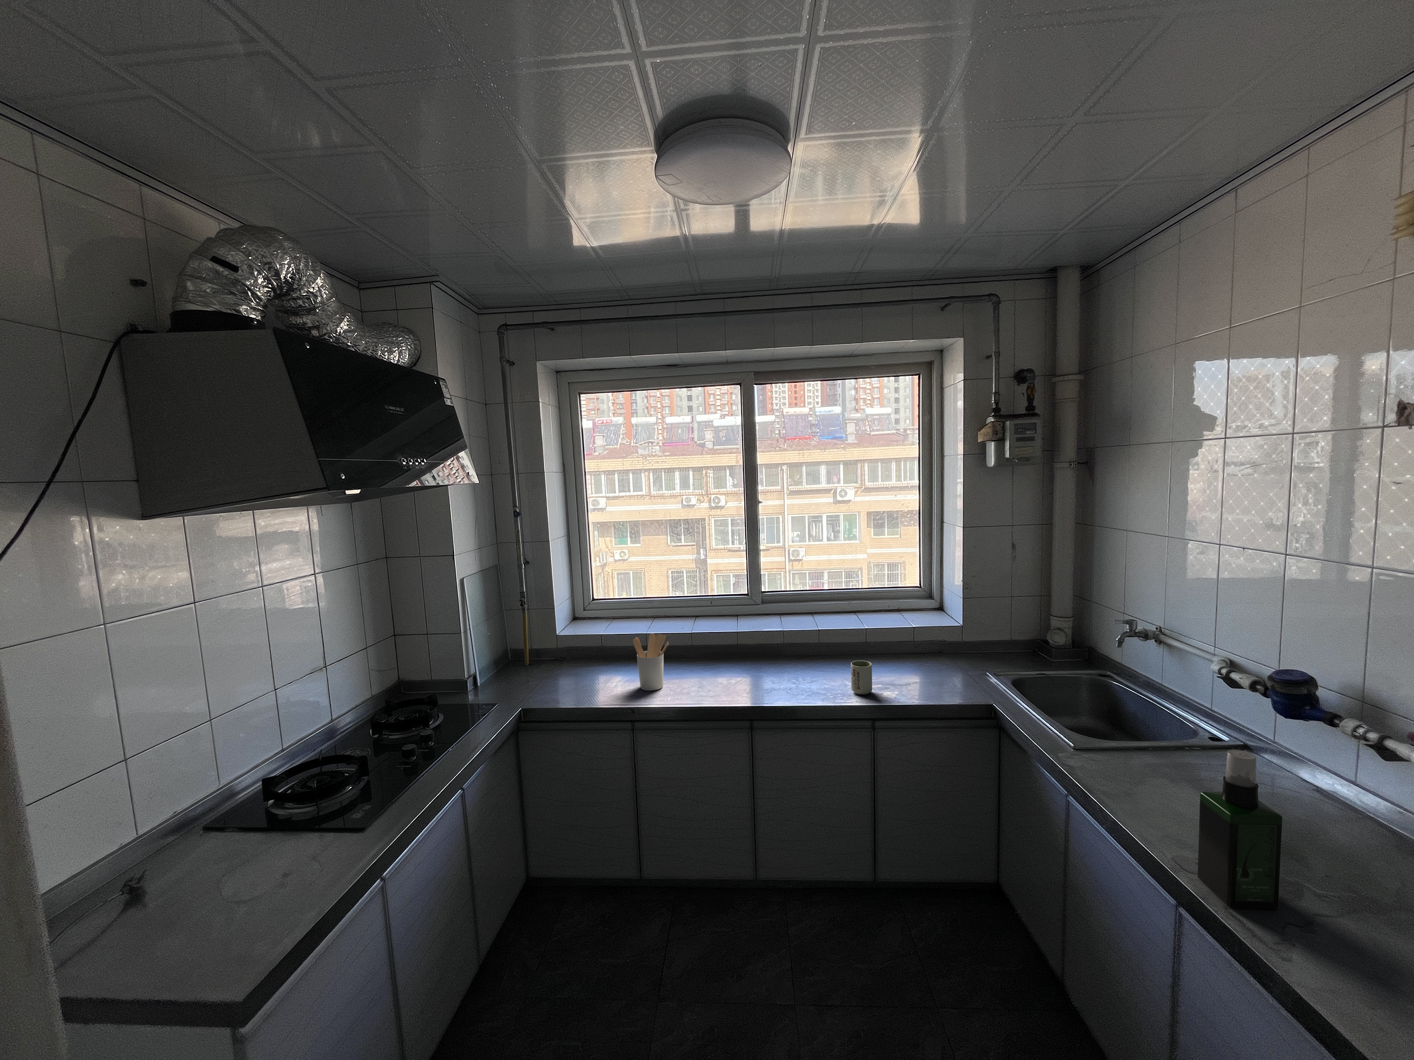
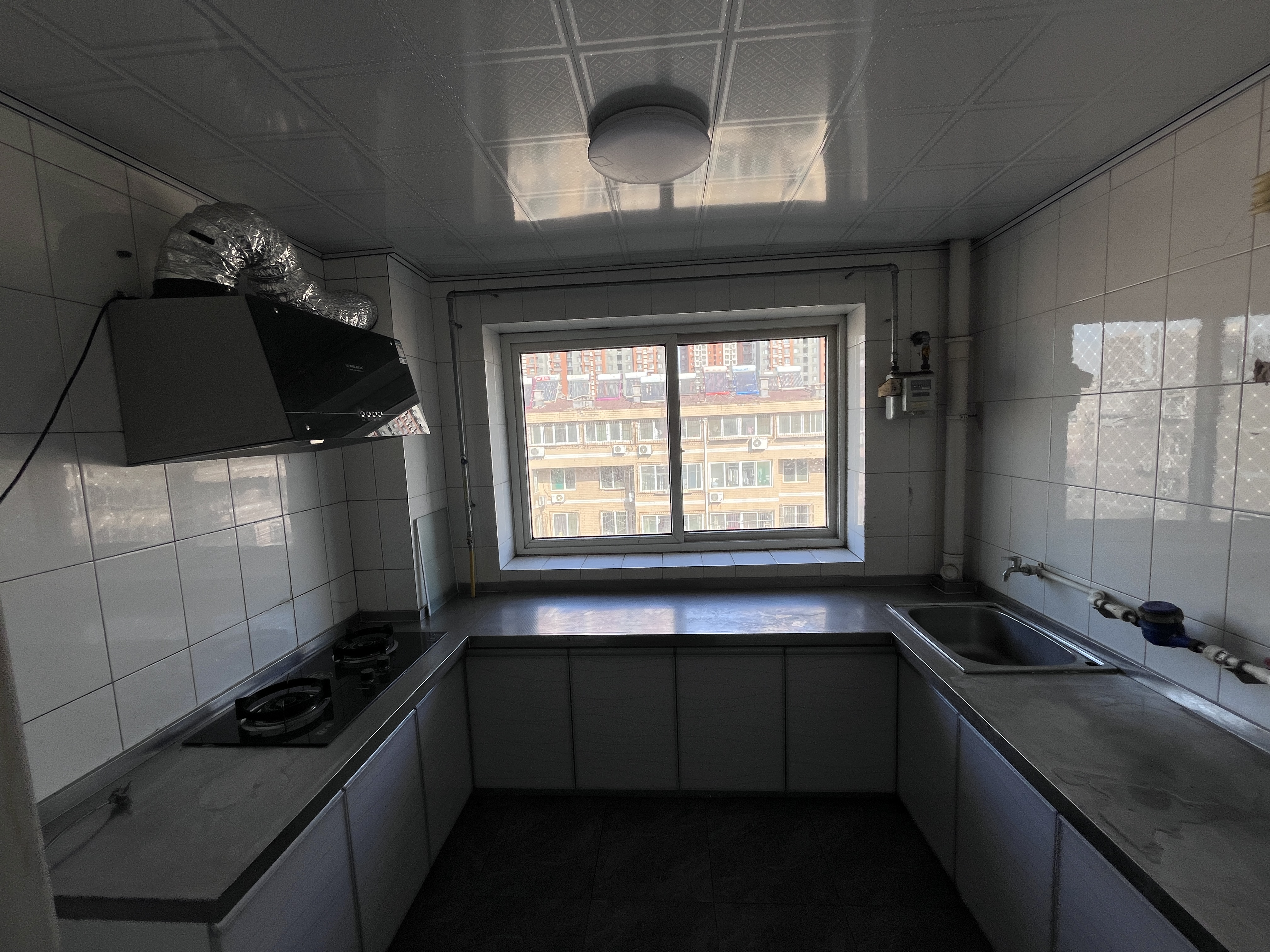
- utensil holder (652, 660)
- cup (862, 678)
- spray bottle (1239, 824)
